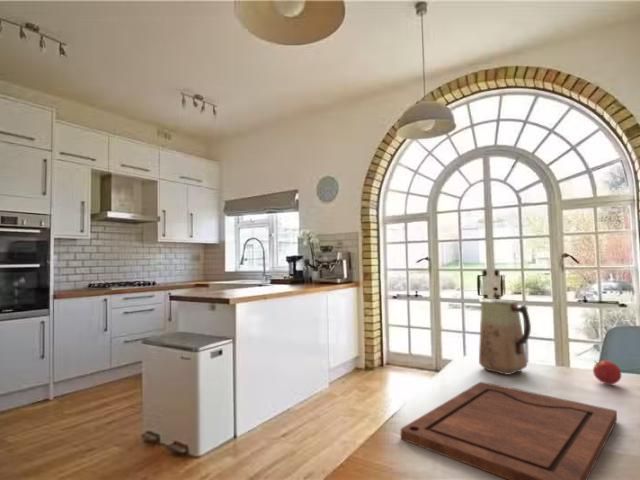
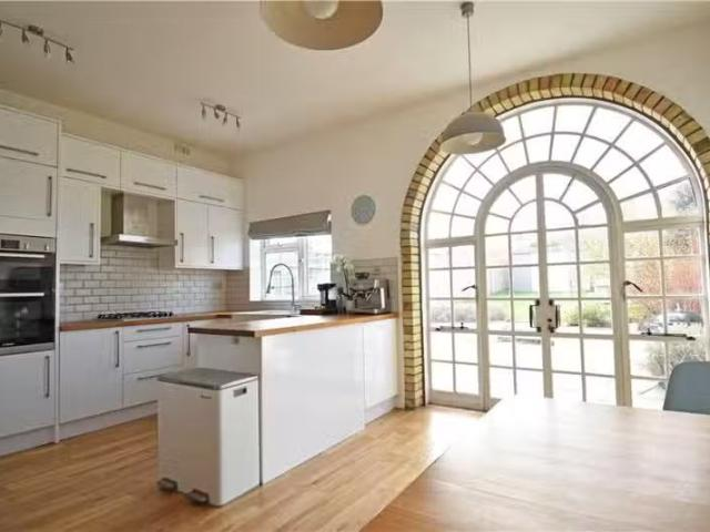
- vase (503, 335)
- cutting board (513, 424)
- fruit (606, 372)
